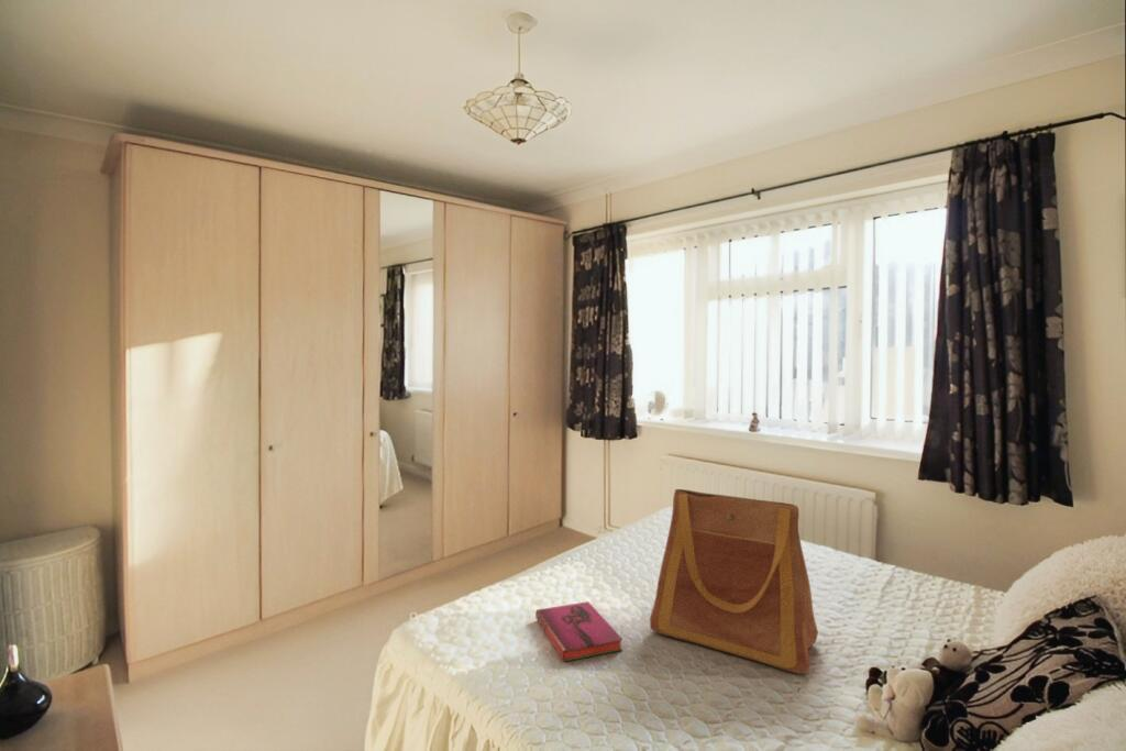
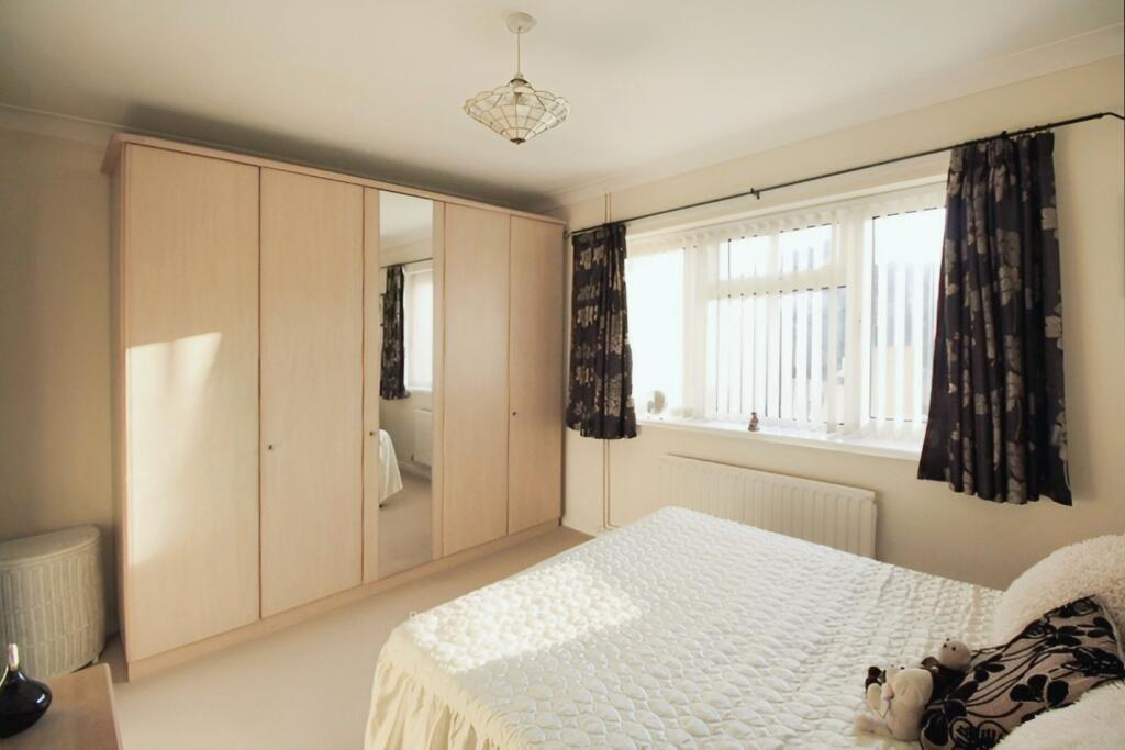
- tote bag (732, 567)
- hardback book (576, 629)
